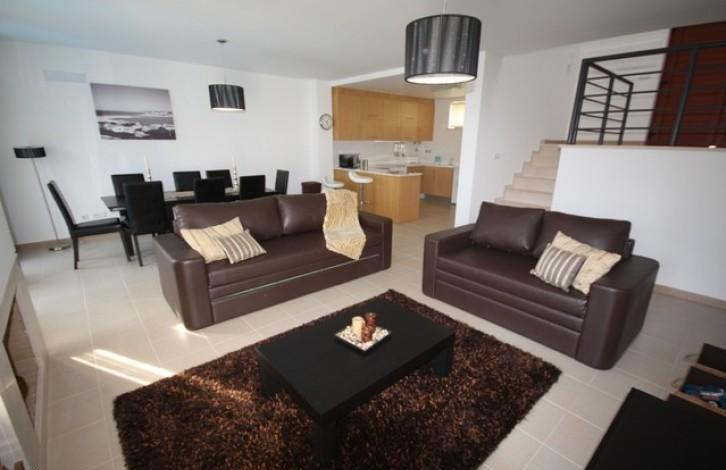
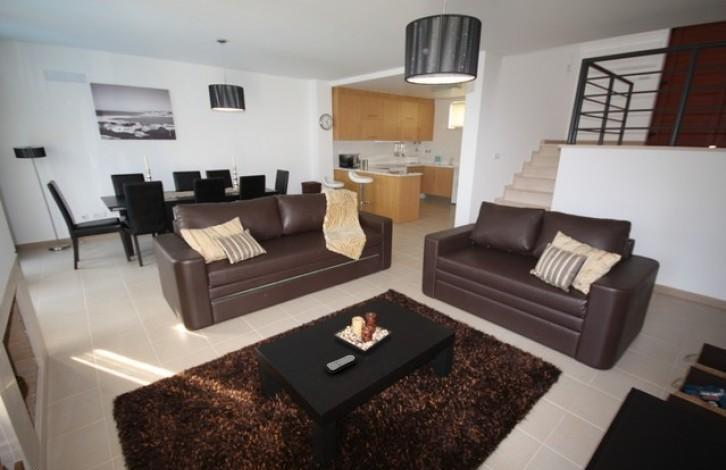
+ remote control (341, 363)
